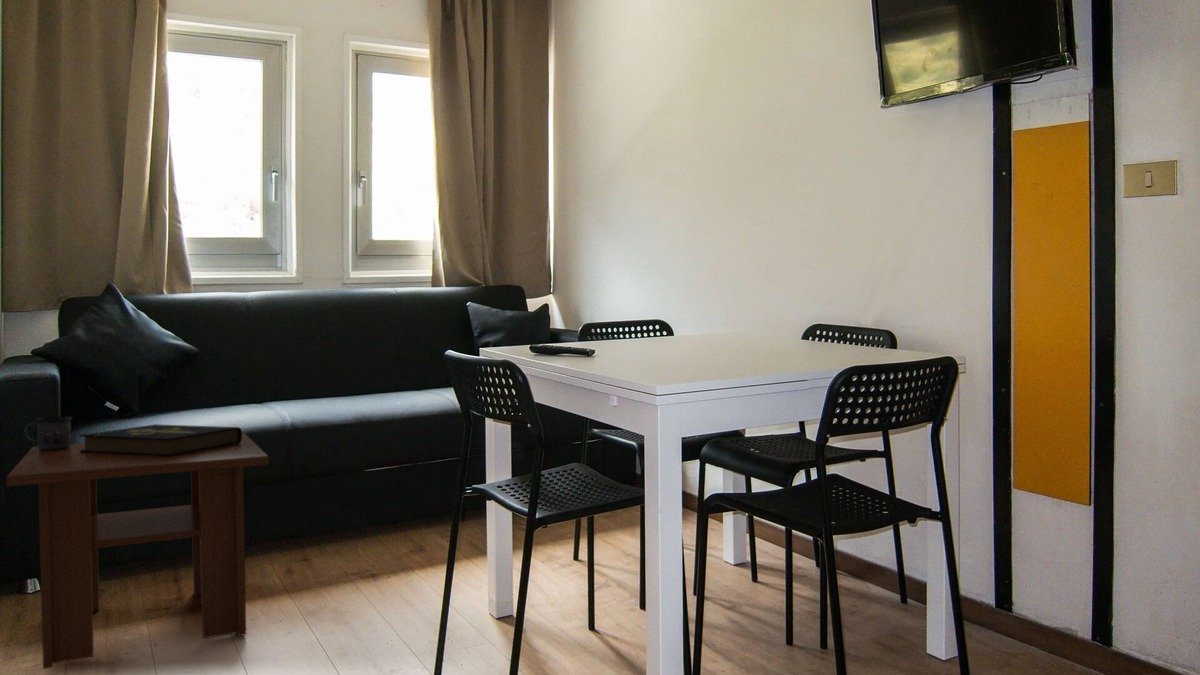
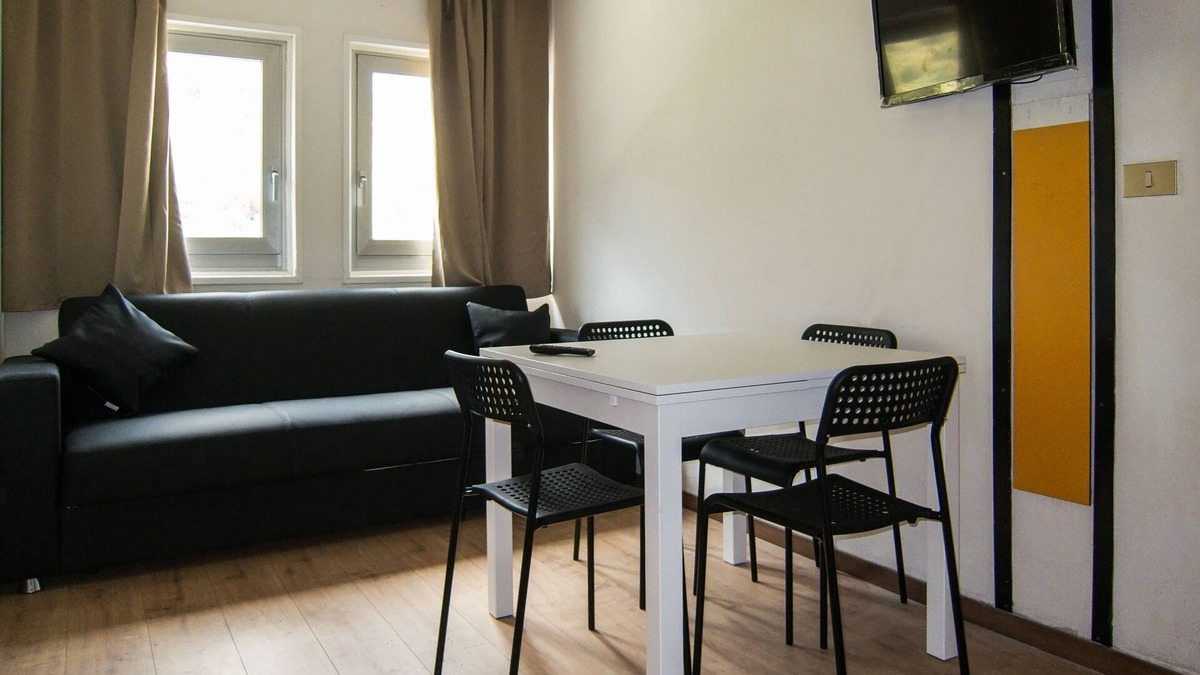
- coffee table (146, 537)
- book (163, 438)
- mug (48, 433)
